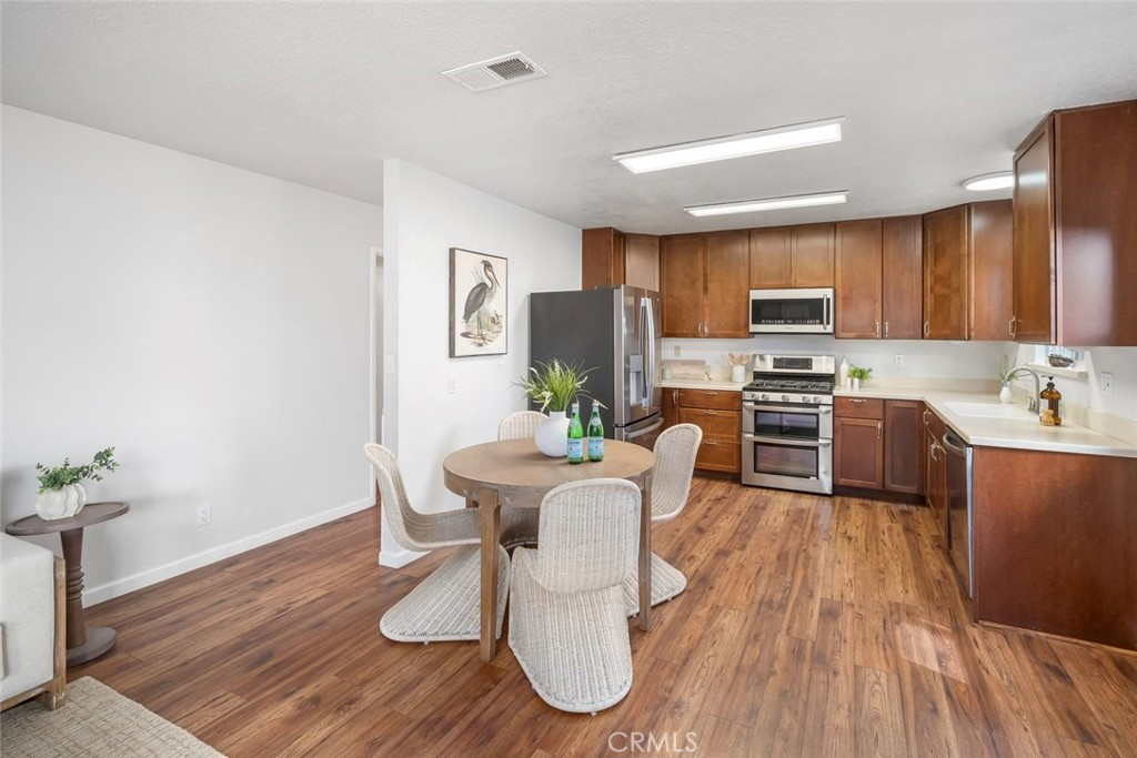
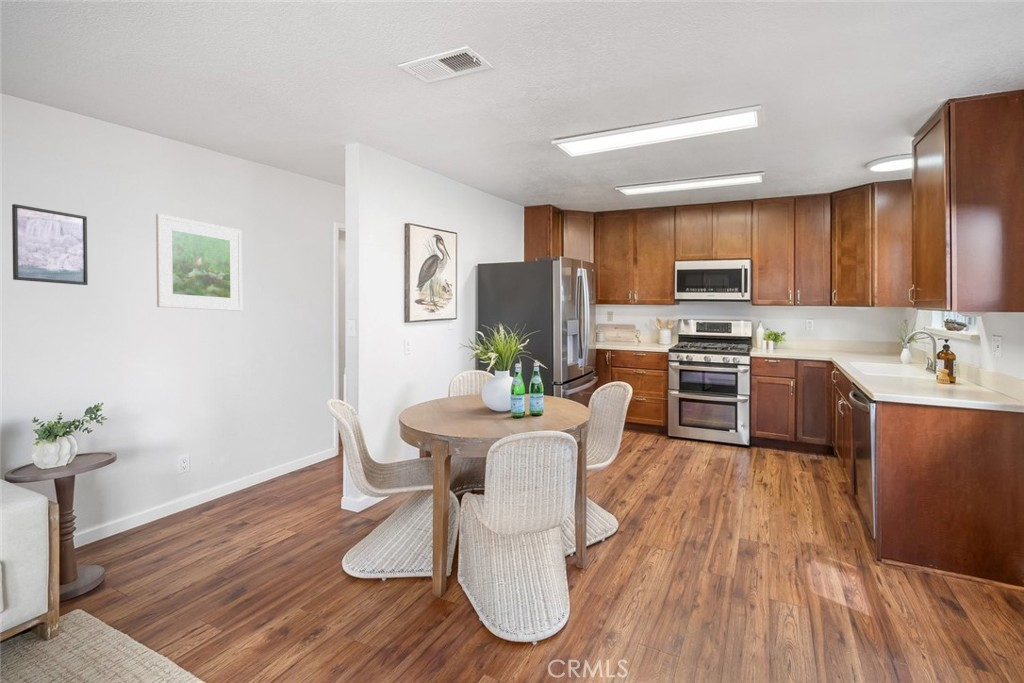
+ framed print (51, 246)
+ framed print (202, 265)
